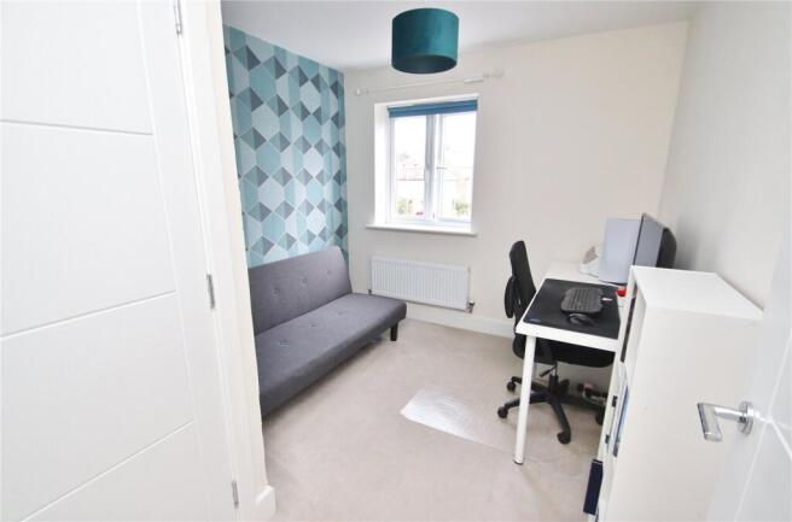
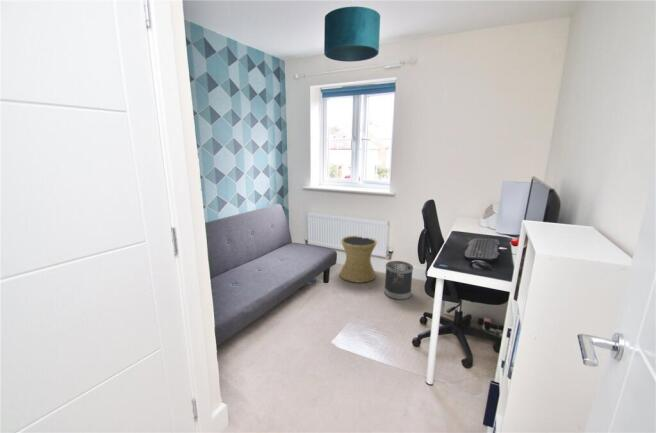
+ side table (358, 258)
+ wastebasket (398, 279)
